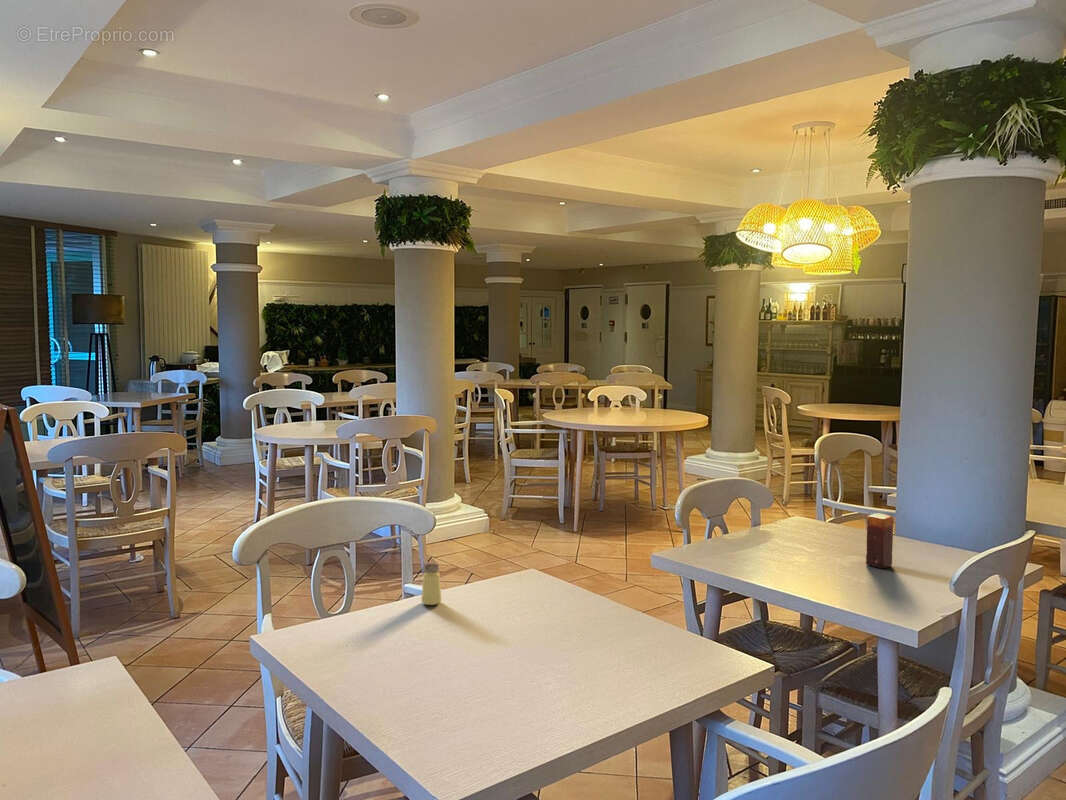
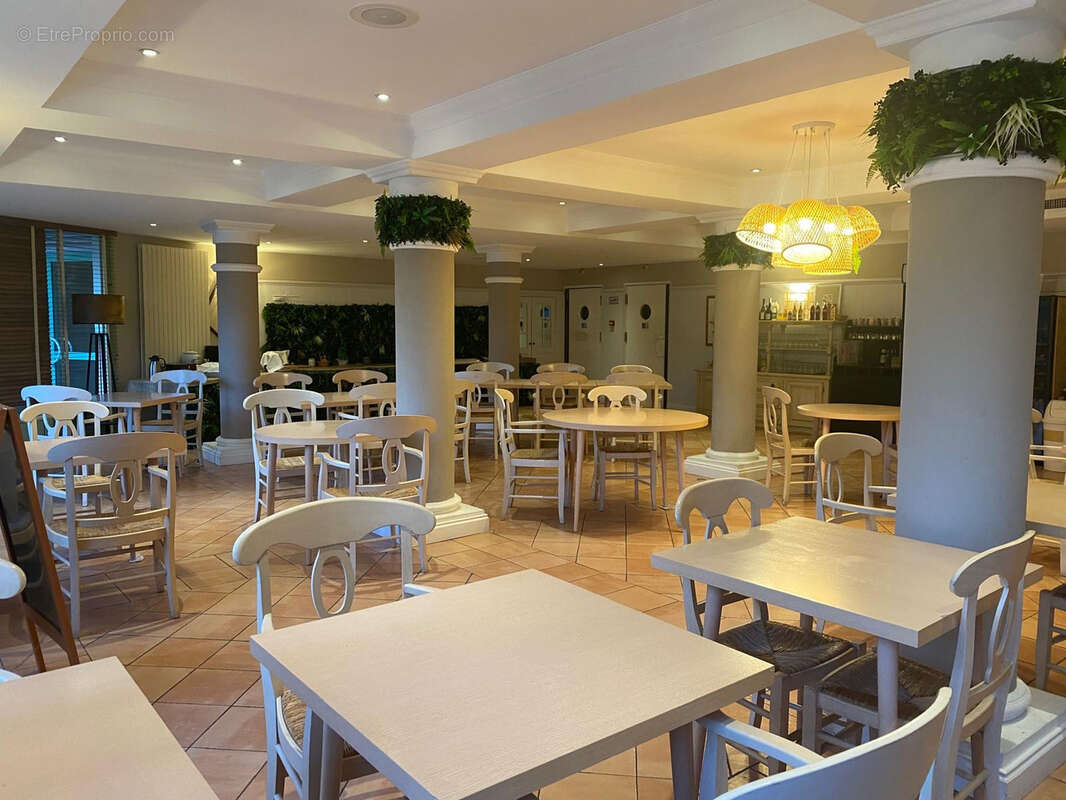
- saltshaker (431, 582)
- candle (879, 540)
